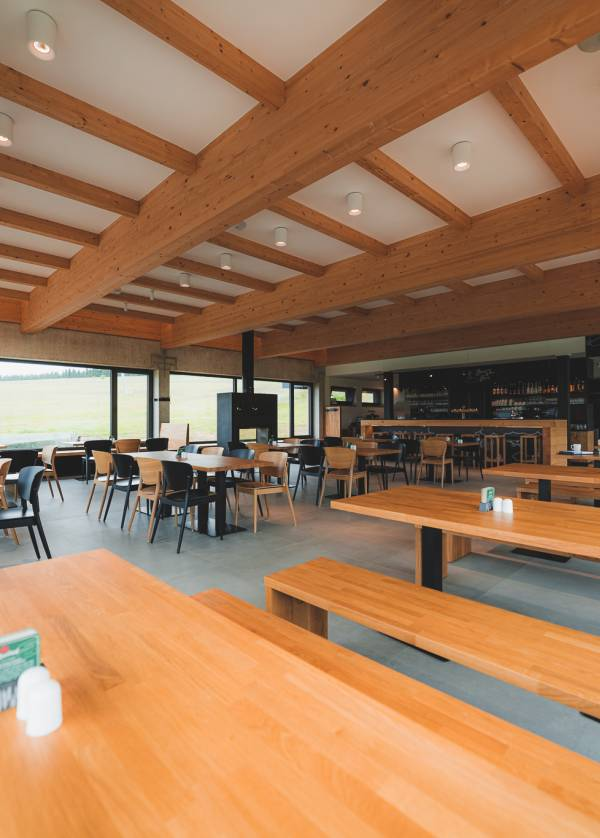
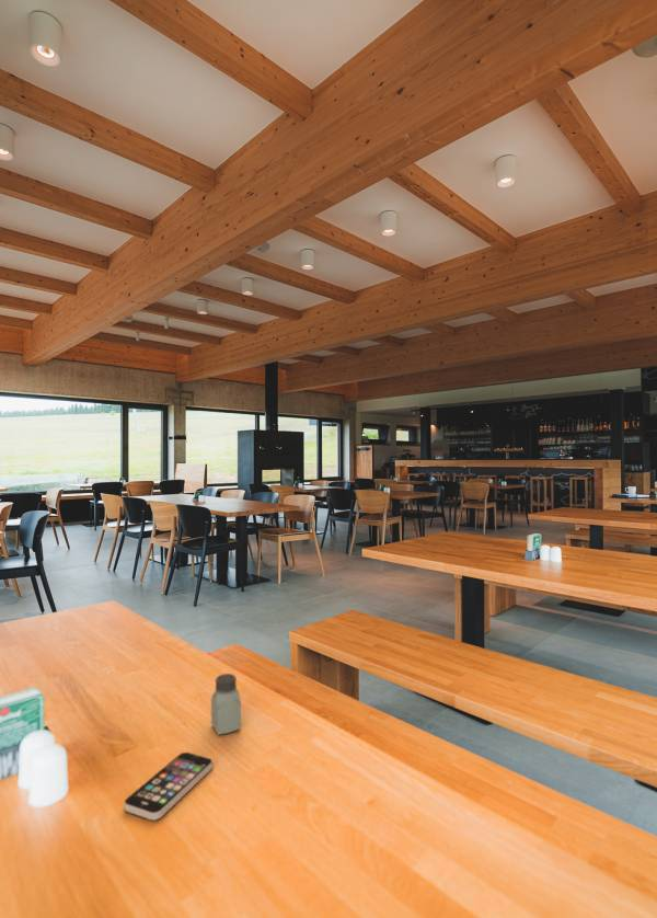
+ smartphone (171, 782)
+ saltshaker (226, 702)
